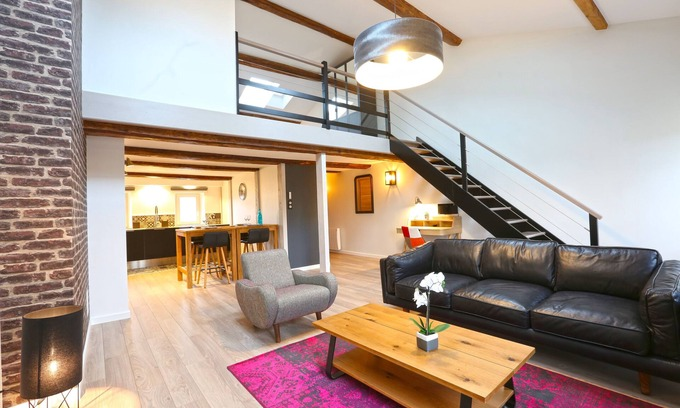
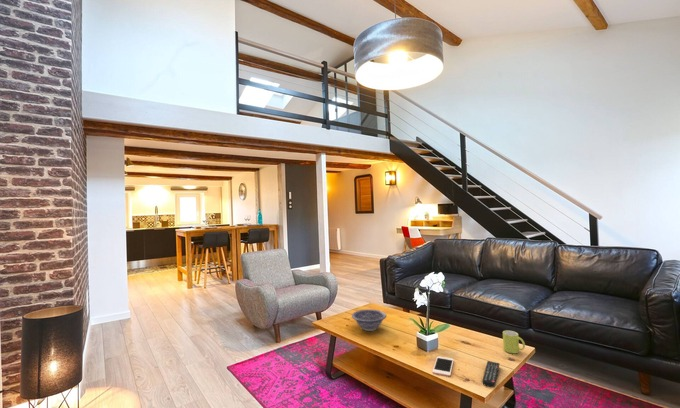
+ mug (514, 343)
+ remote control (491, 373)
+ decorative bowl (369, 321)
+ cell phone (443, 365)
